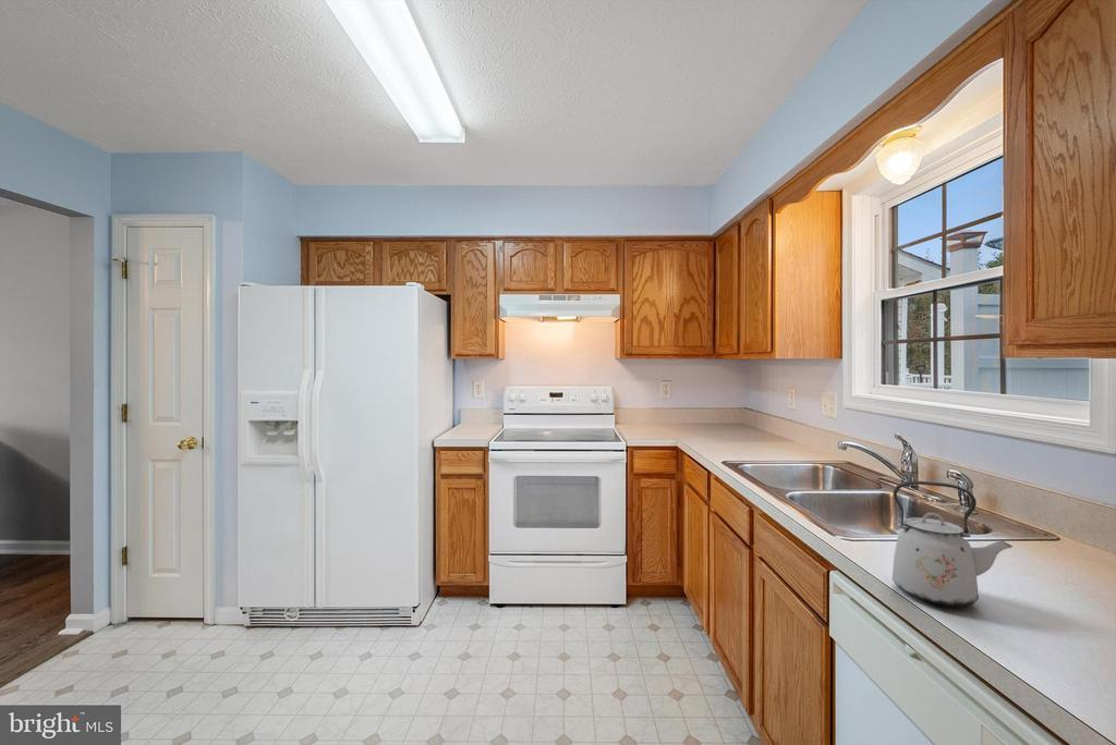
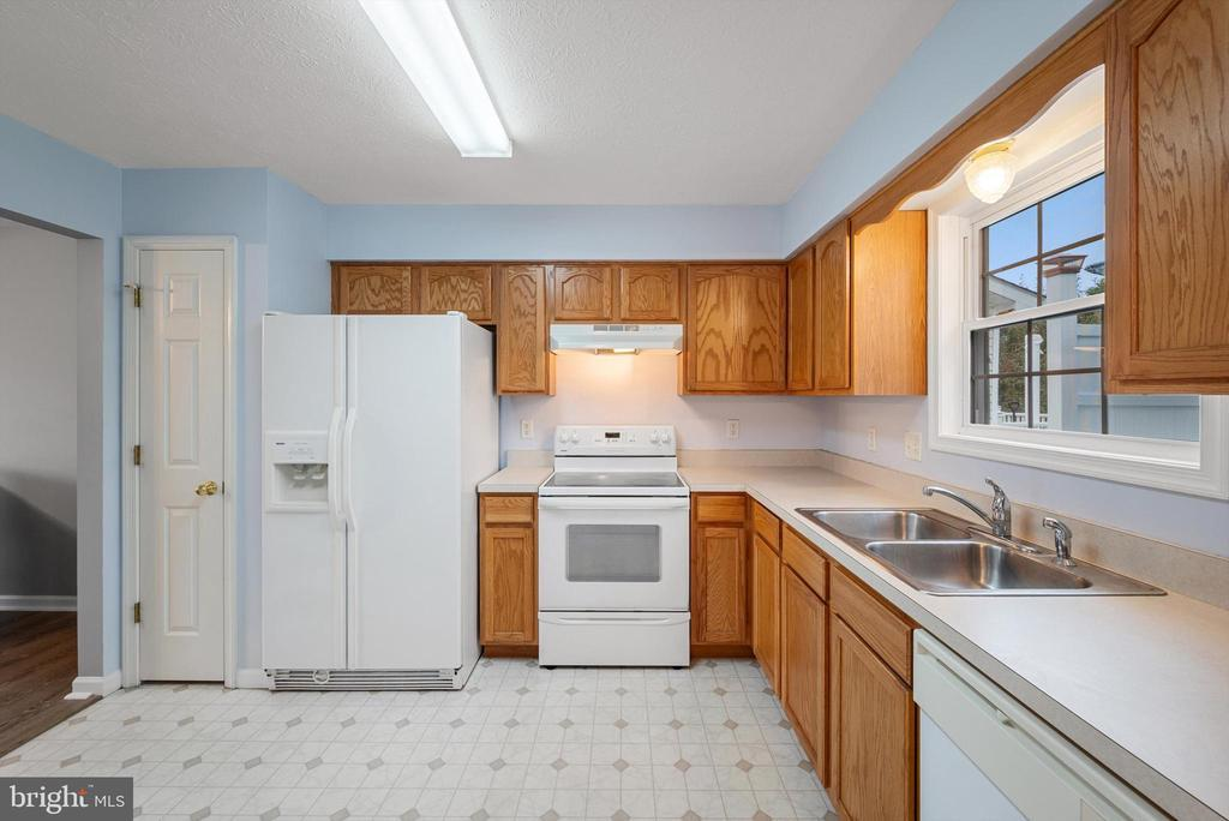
- kettle (949, 540)
